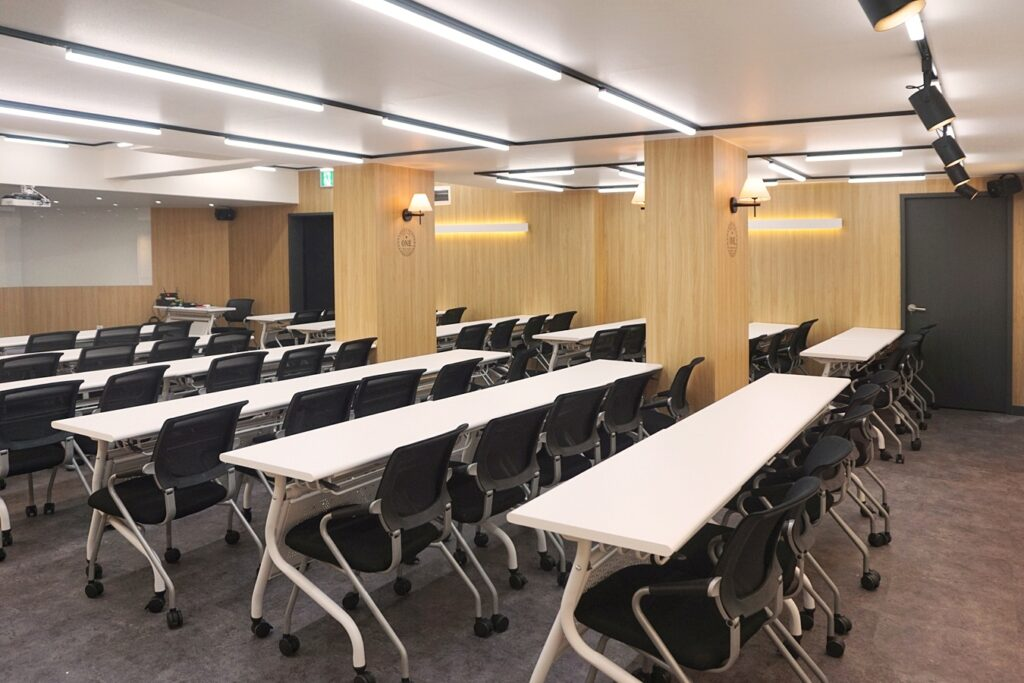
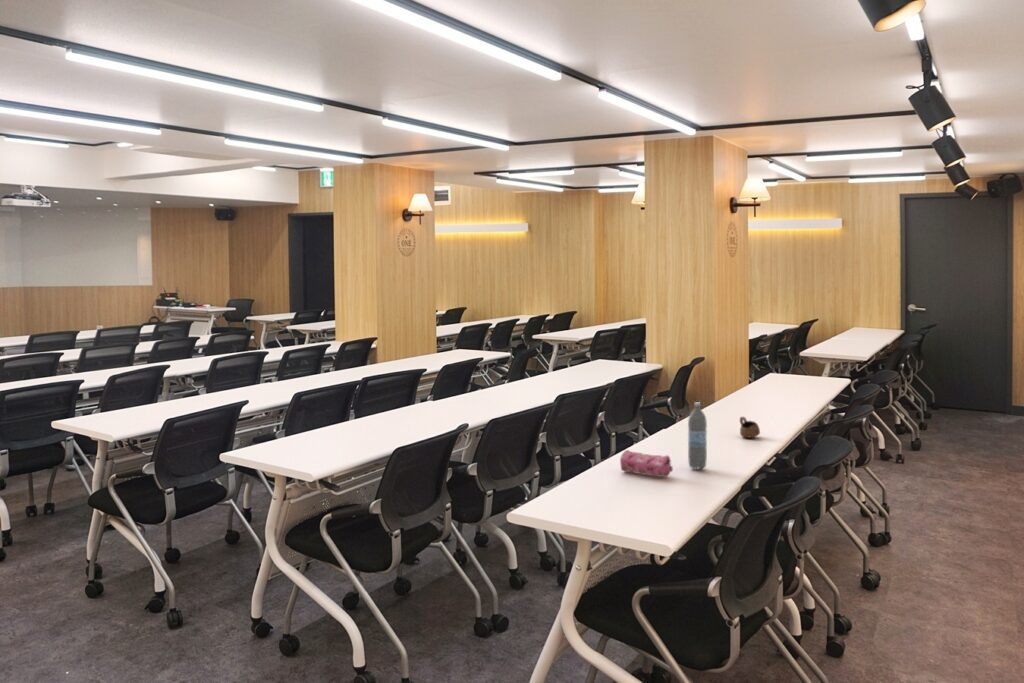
+ water bottle (697, 435)
+ cup (749, 427)
+ pencil case (645, 463)
